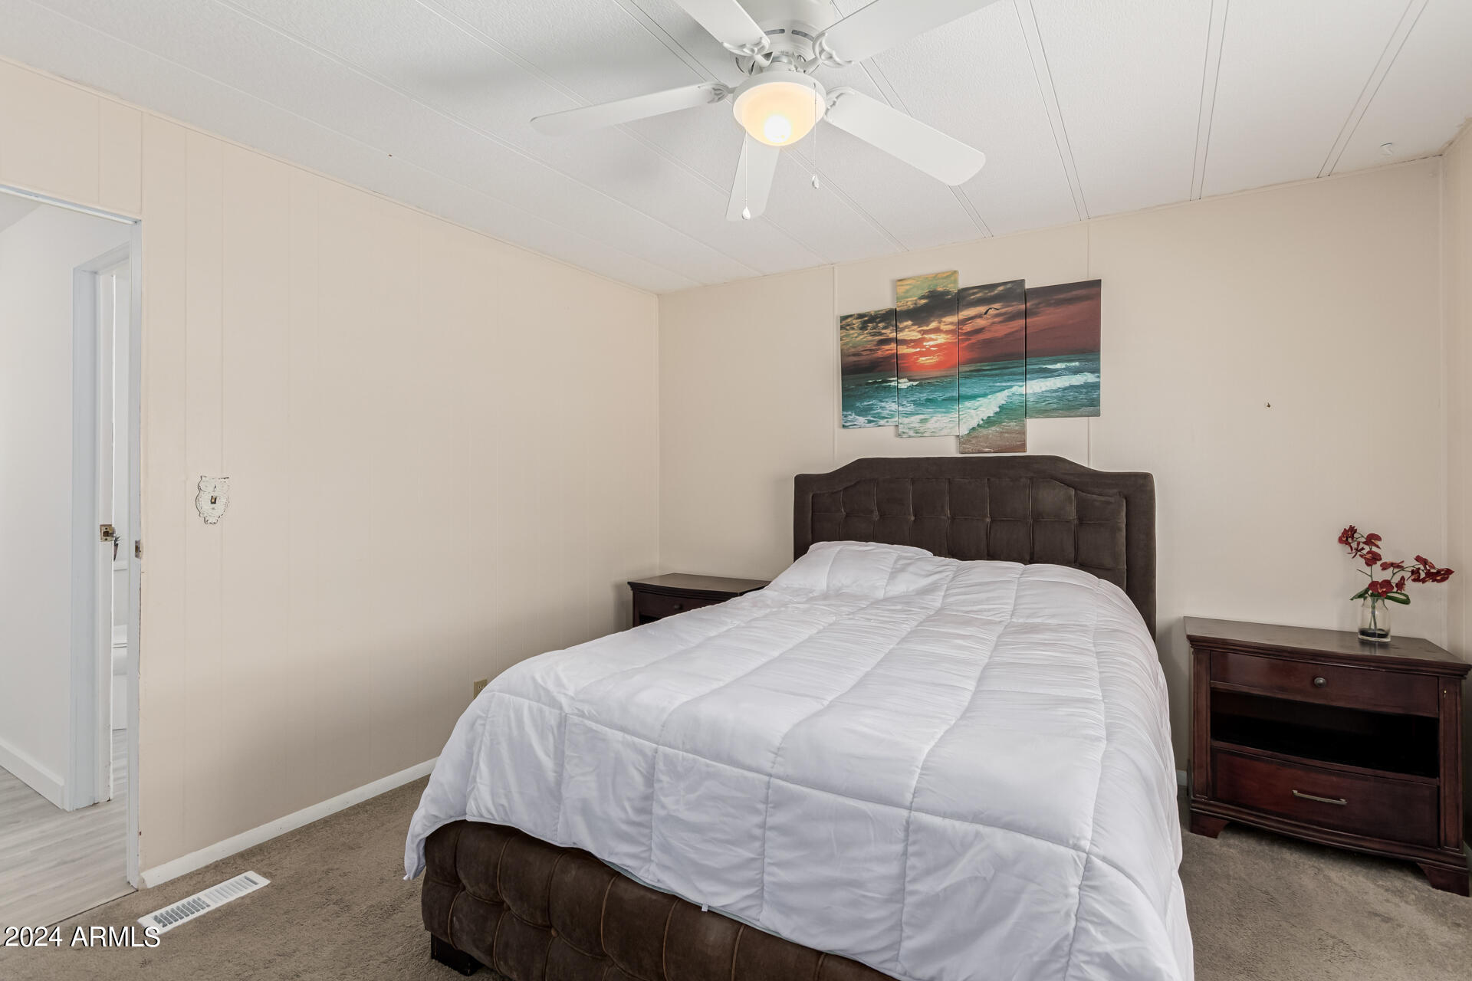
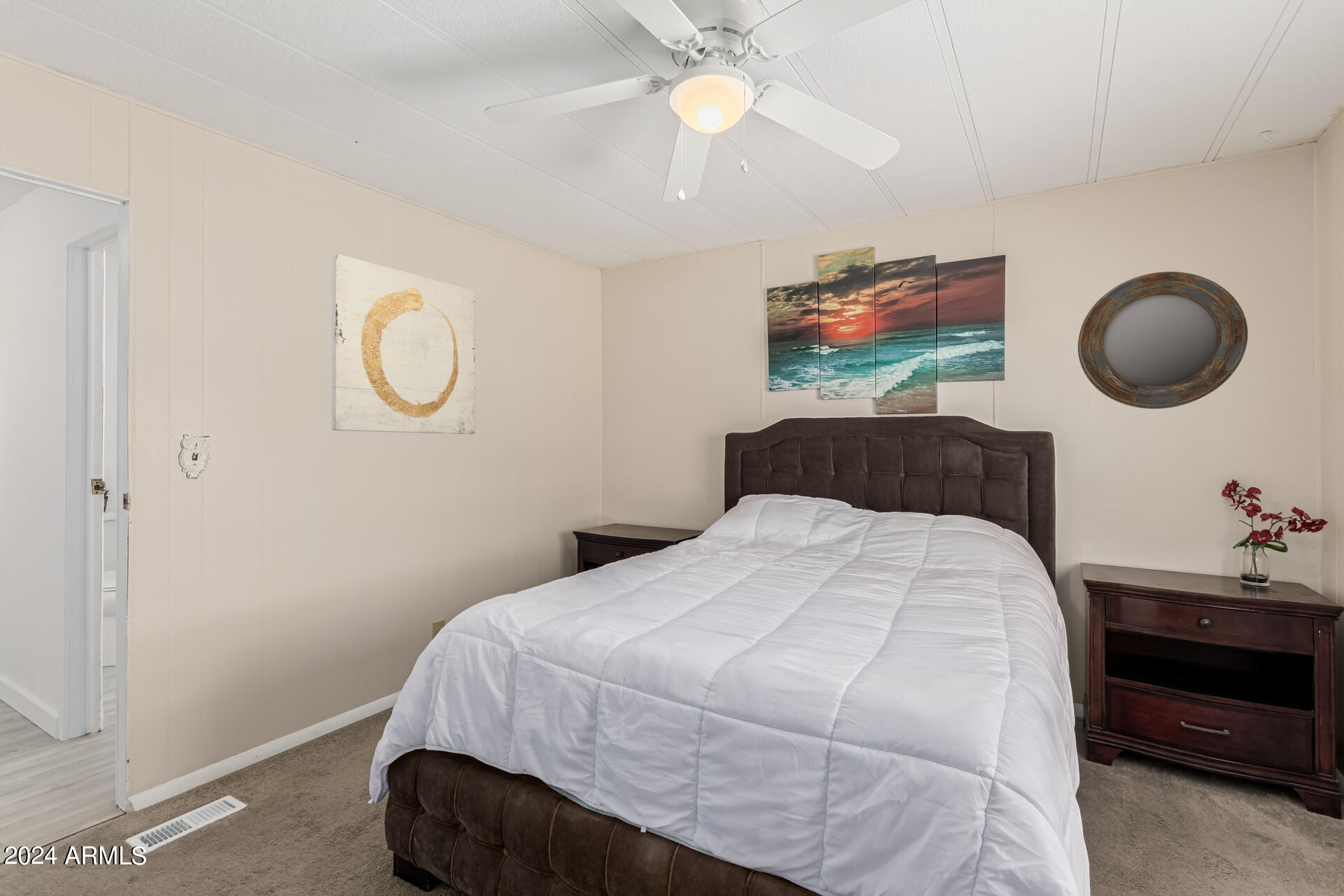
+ home mirror (1158, 340)
+ wall art (410, 353)
